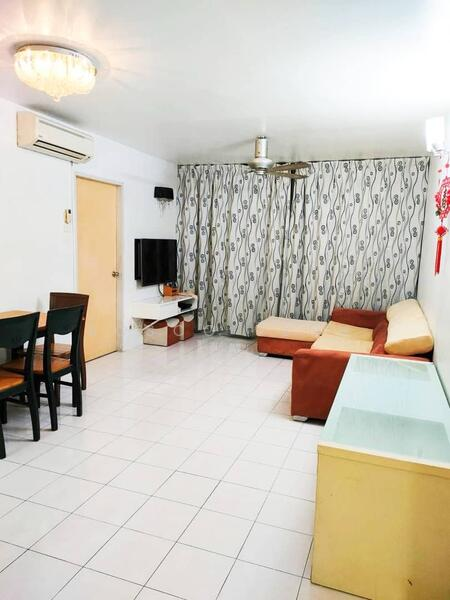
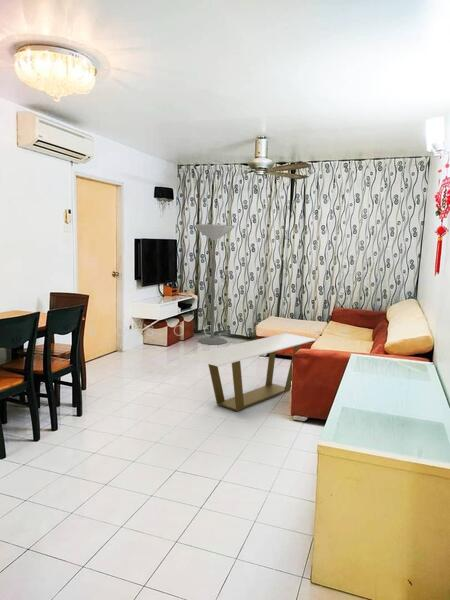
+ floor lamp (213, 284)
+ coffee table (267, 372)
